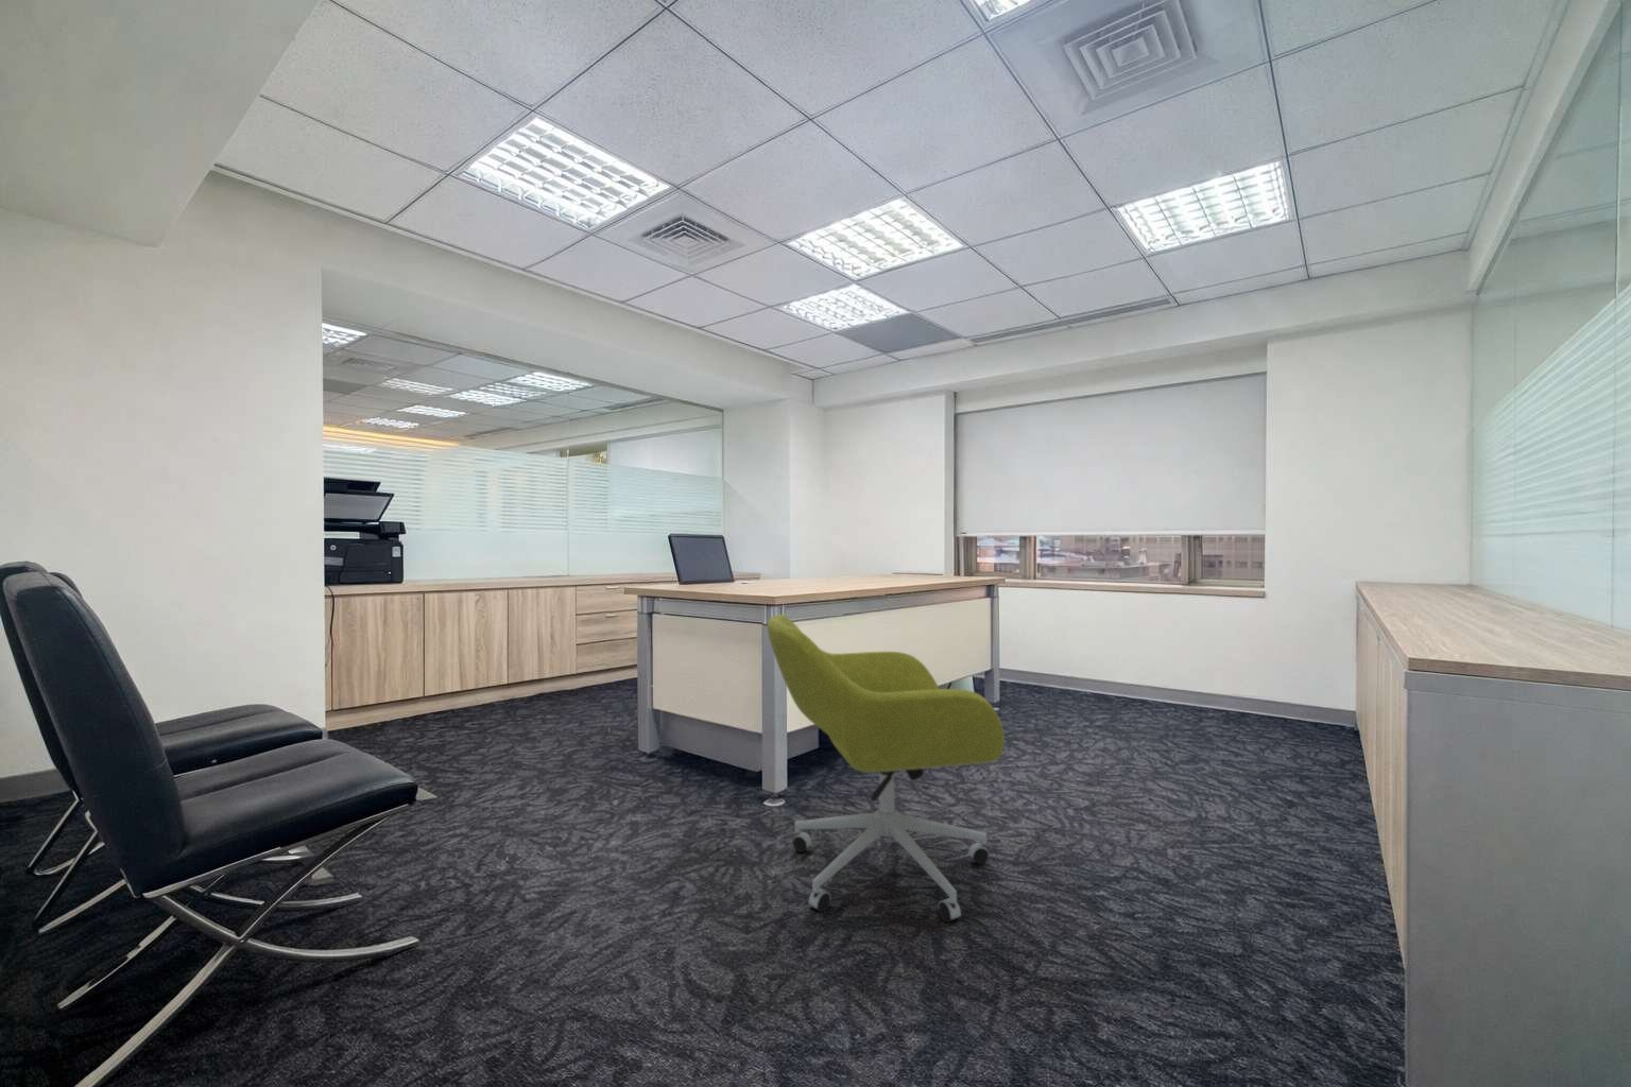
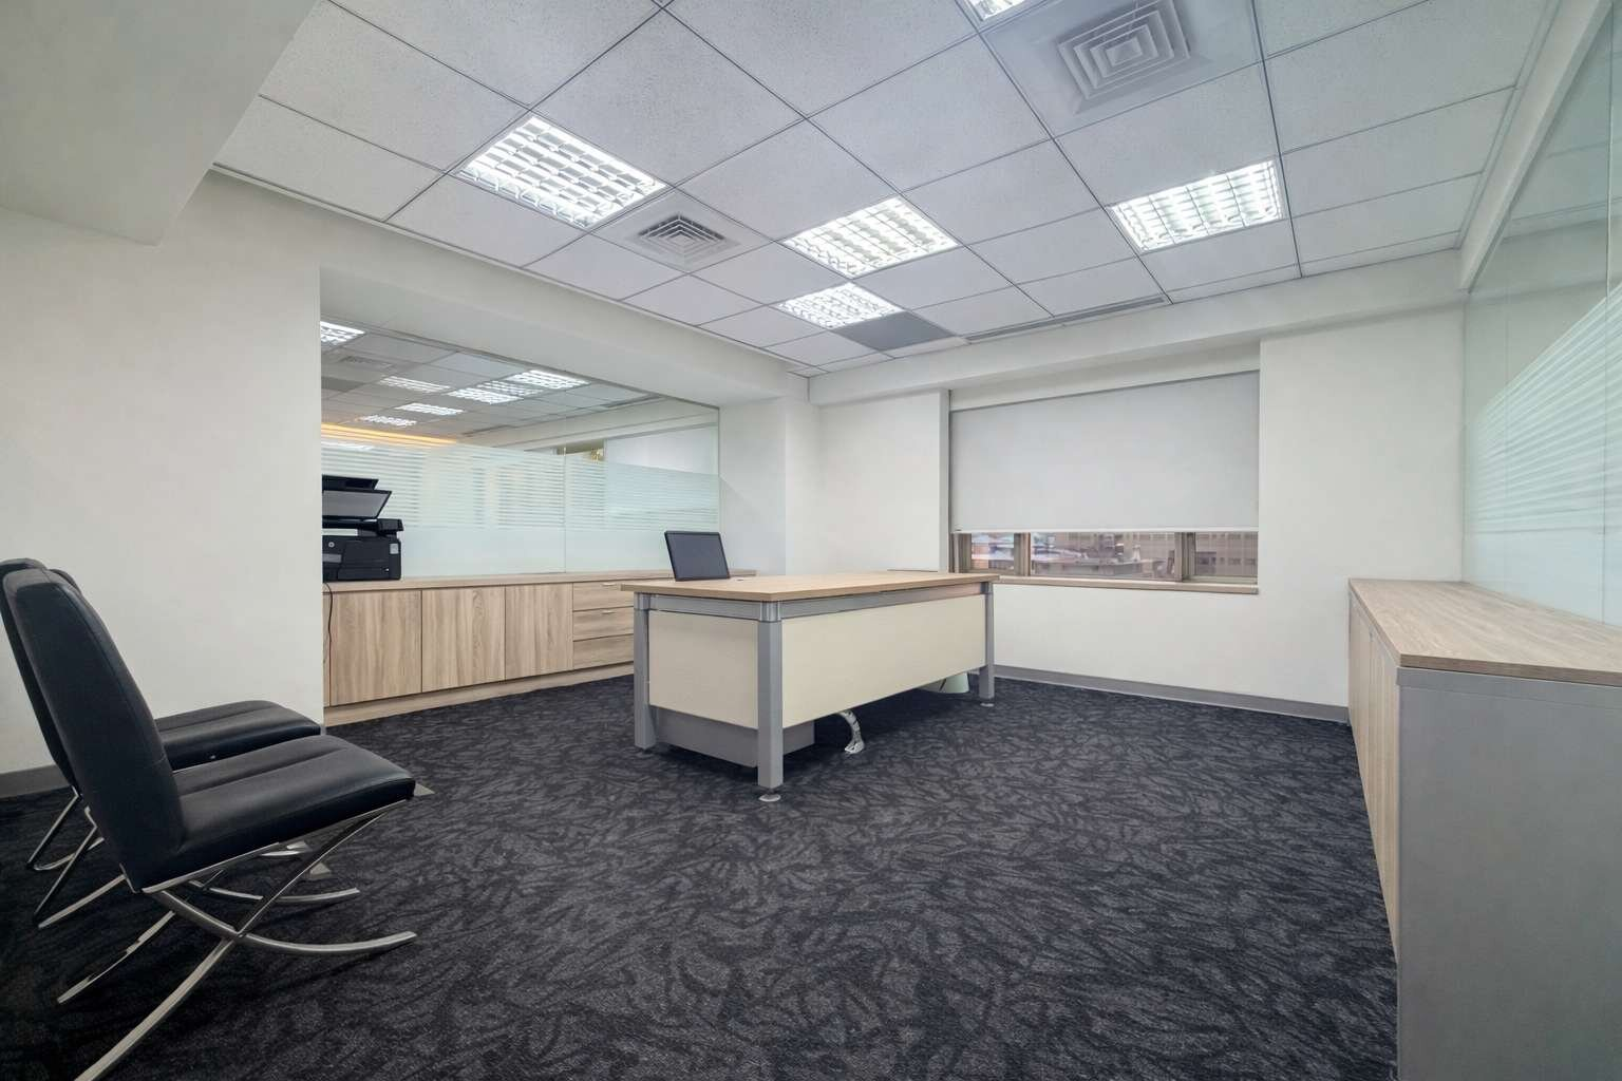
- office chair (886, 742)
